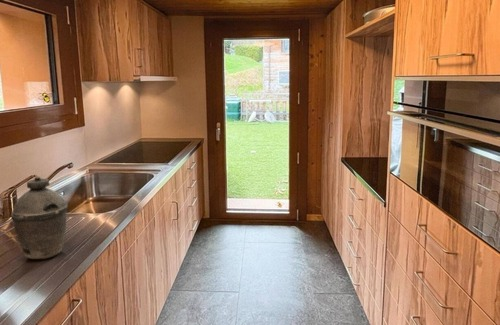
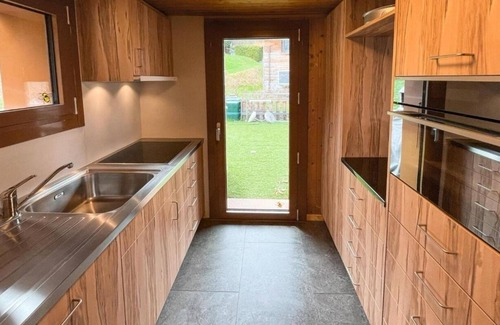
- kettle (40, 216)
